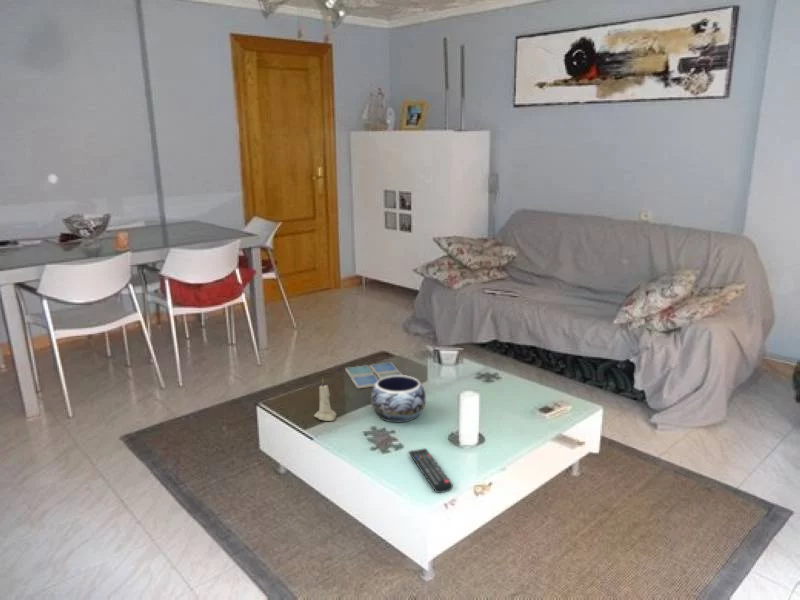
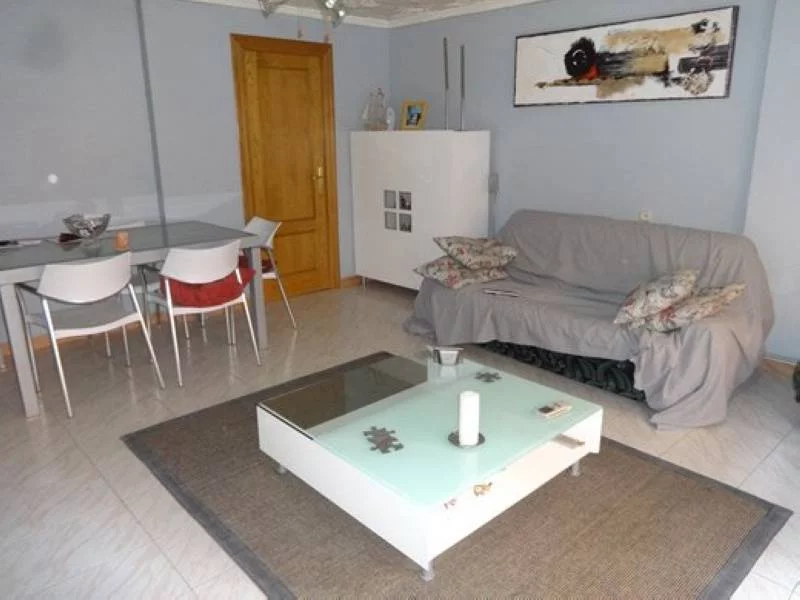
- remote control (429, 469)
- drink coaster (374, 375)
- candle (325, 398)
- decorative bowl (398, 398)
